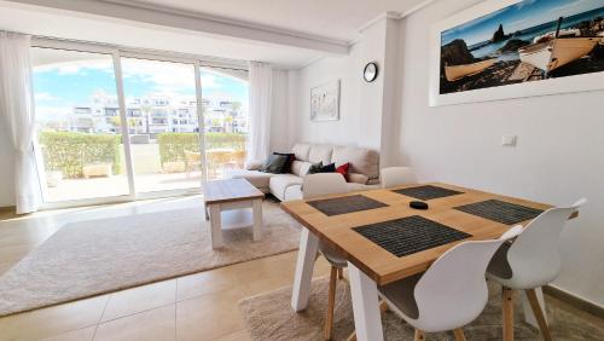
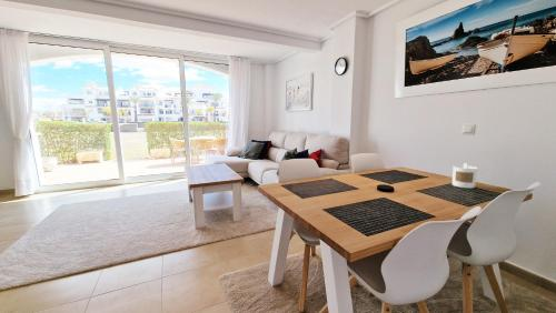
+ candle (464, 174)
